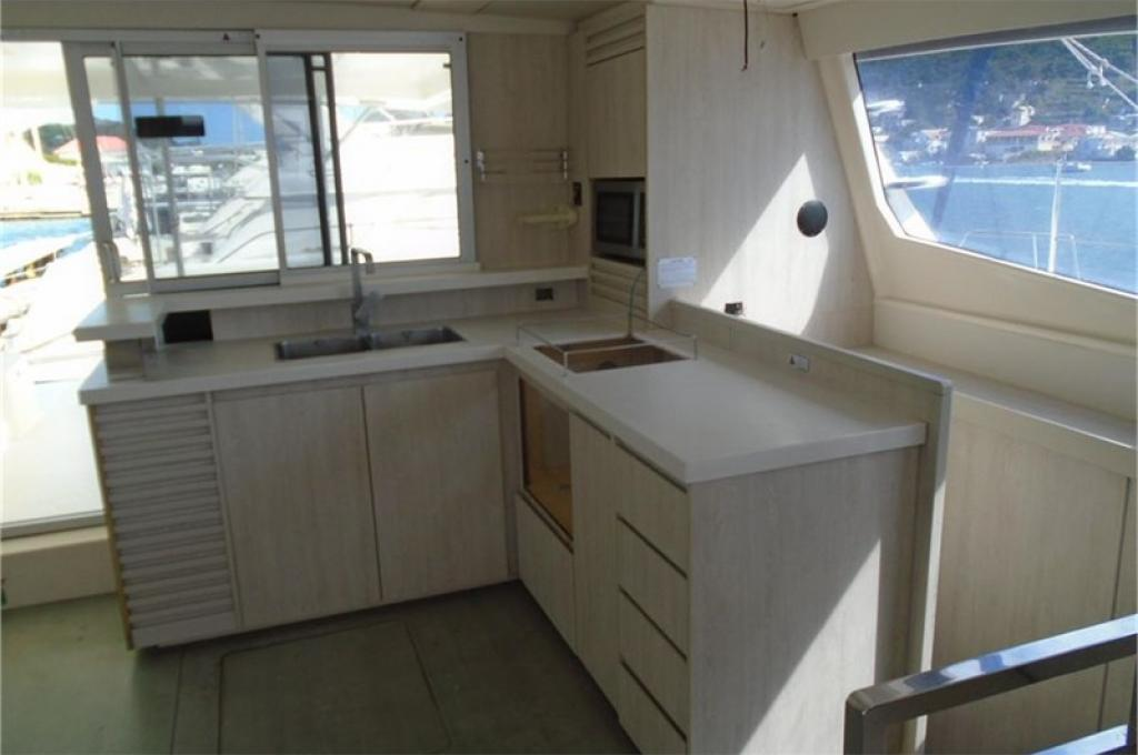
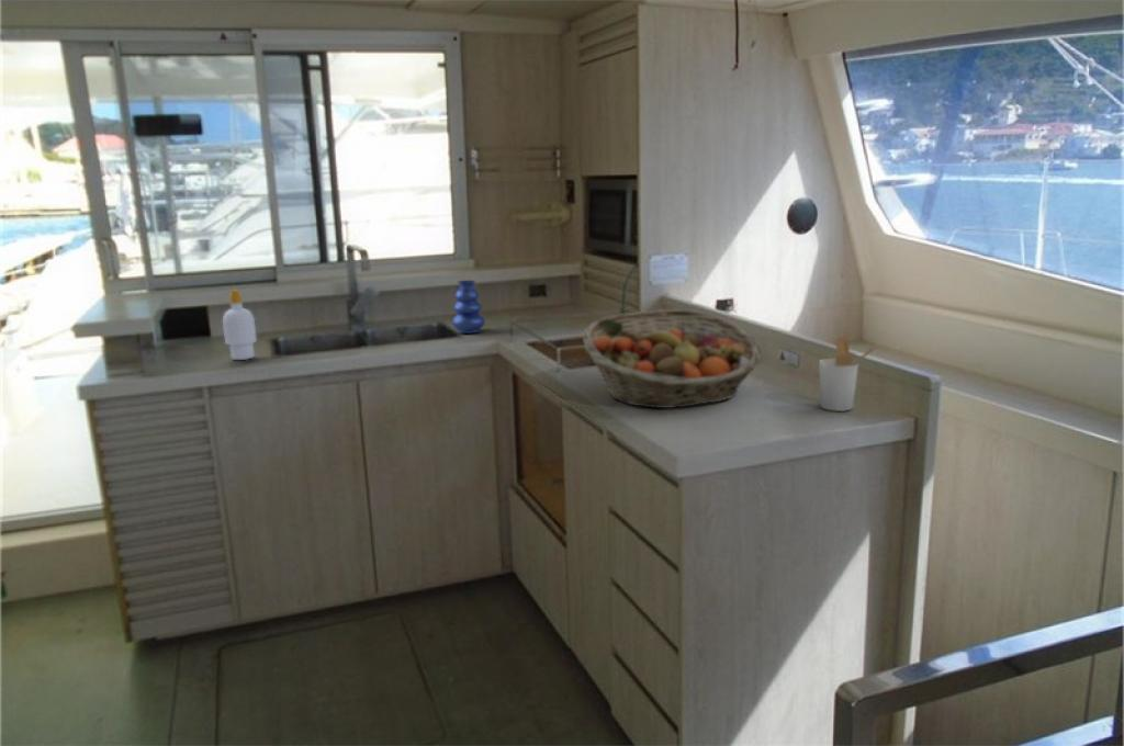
+ fruit basket (671, 357)
+ soap bottle (238, 324)
+ vase (468, 306)
+ utensil holder (848, 374)
